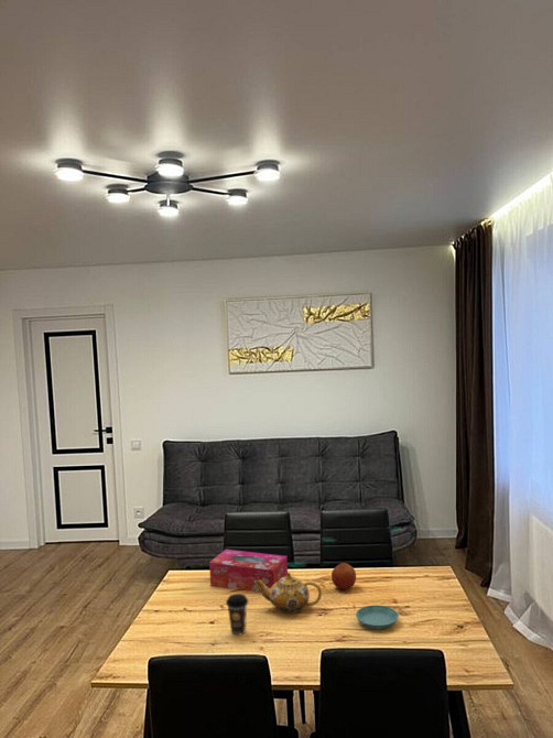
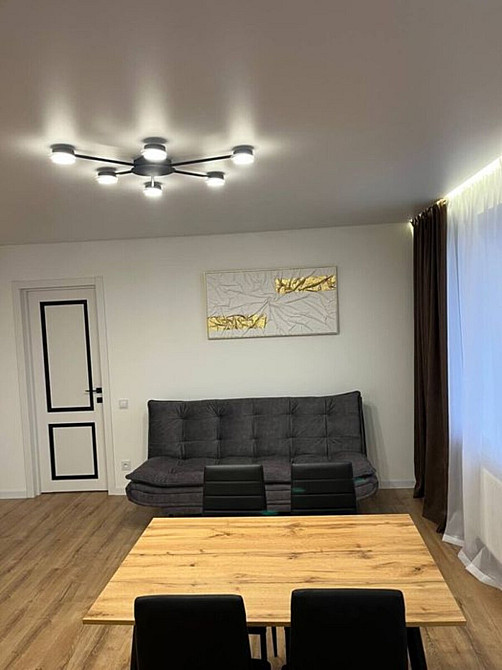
- fruit (344, 575)
- teapot (288, 590)
- saucer (377, 618)
- coffee cup (237, 614)
- tissue box (249, 571)
